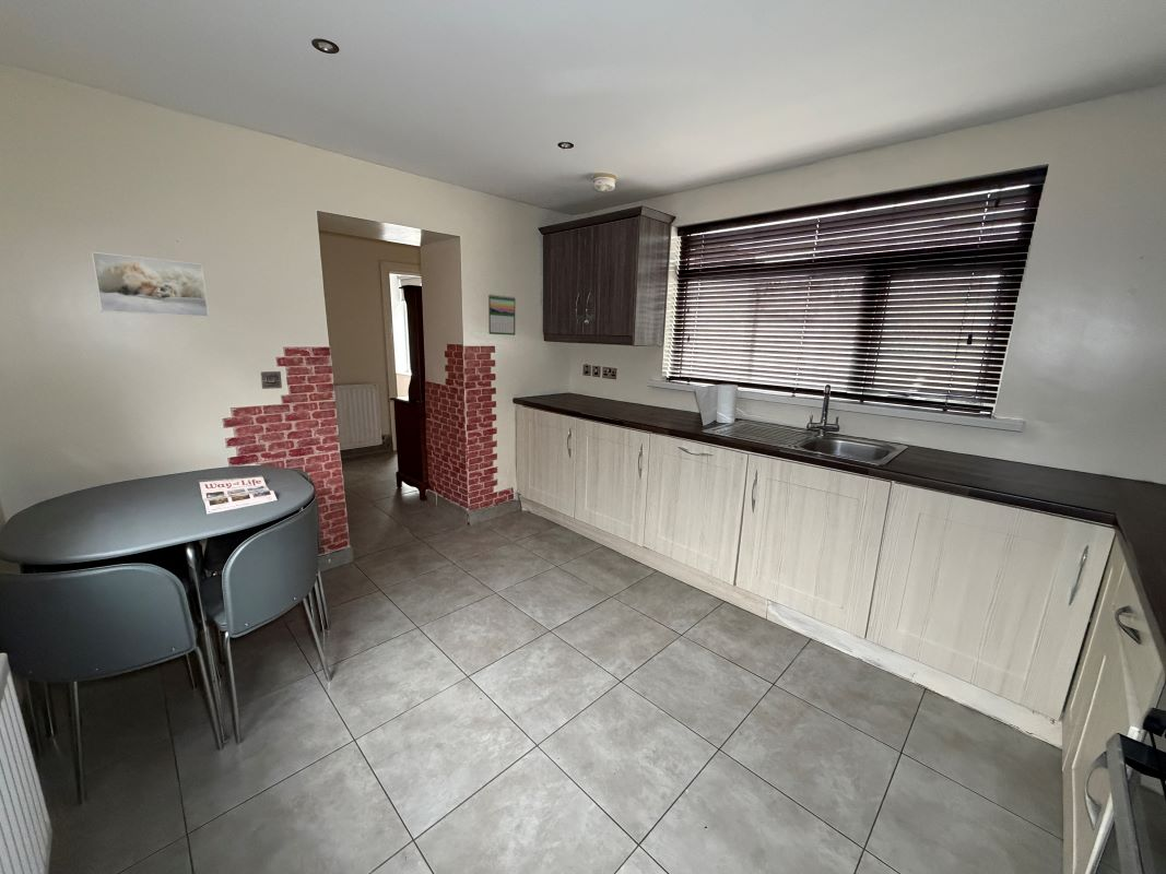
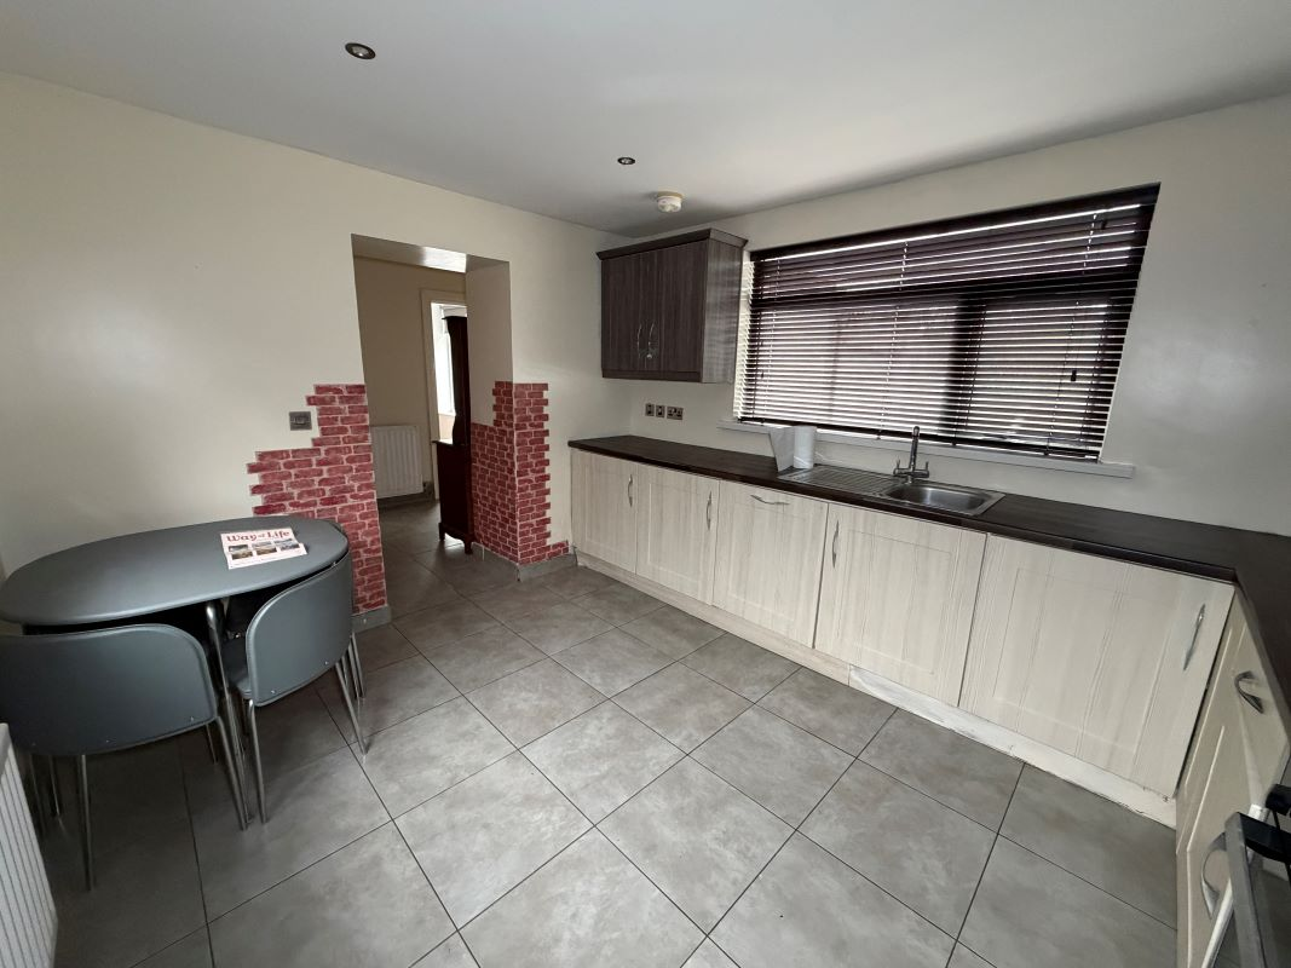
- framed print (154, 286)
- calendar (502, 315)
